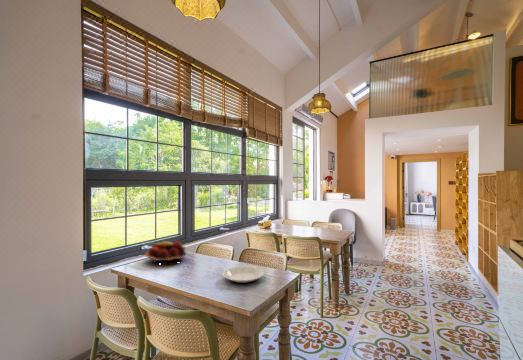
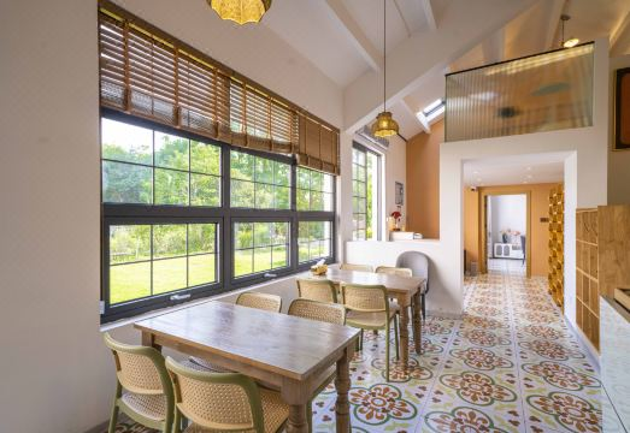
- plate (243, 275)
- fruit basket (166, 251)
